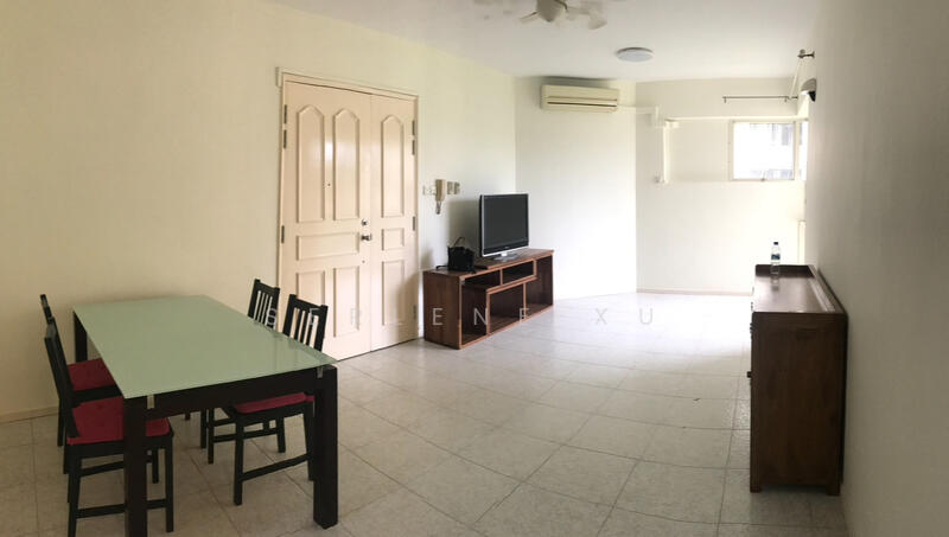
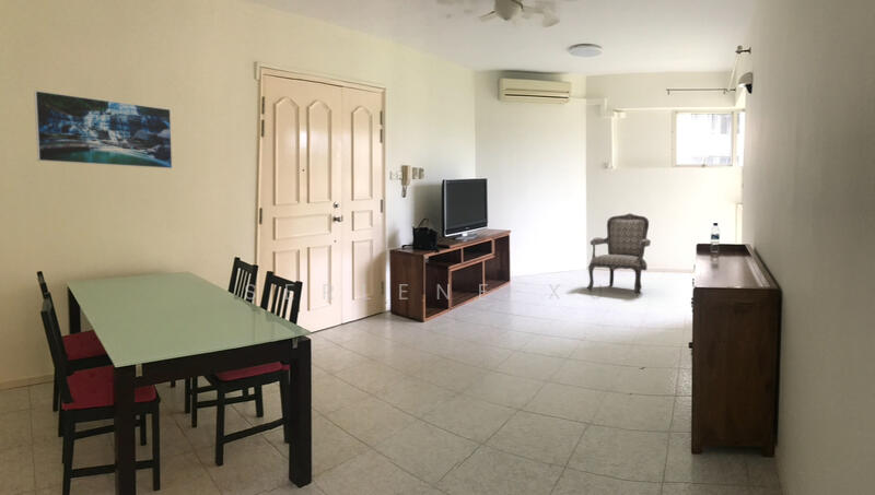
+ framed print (108, 132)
+ armchair (621, 251)
